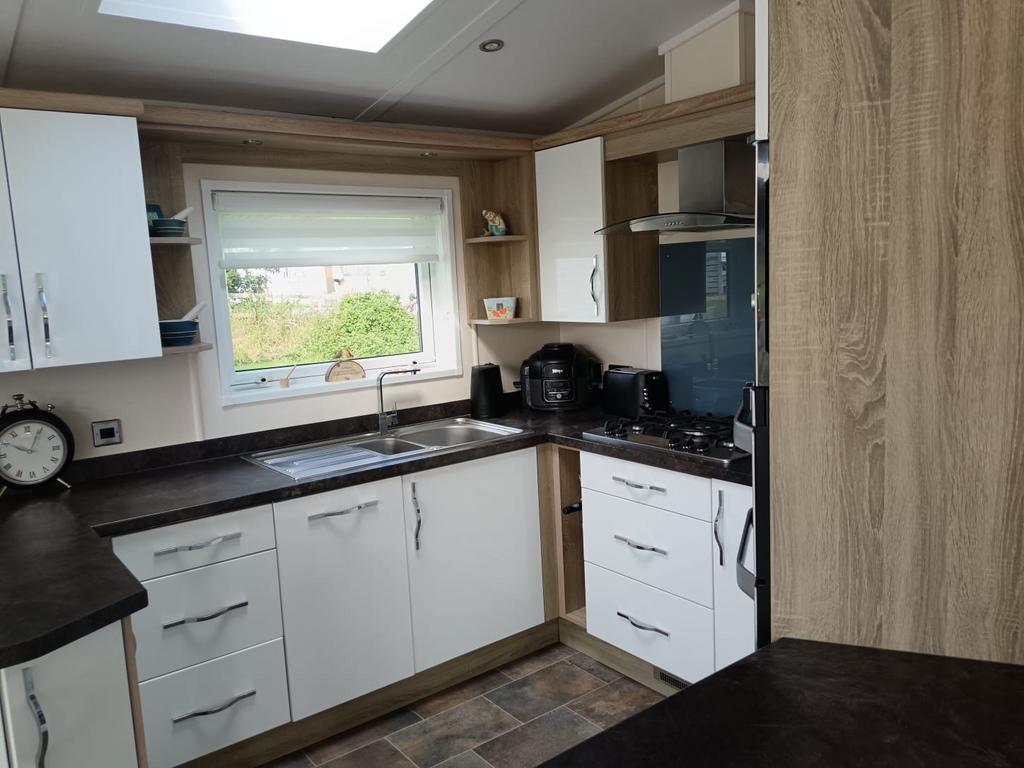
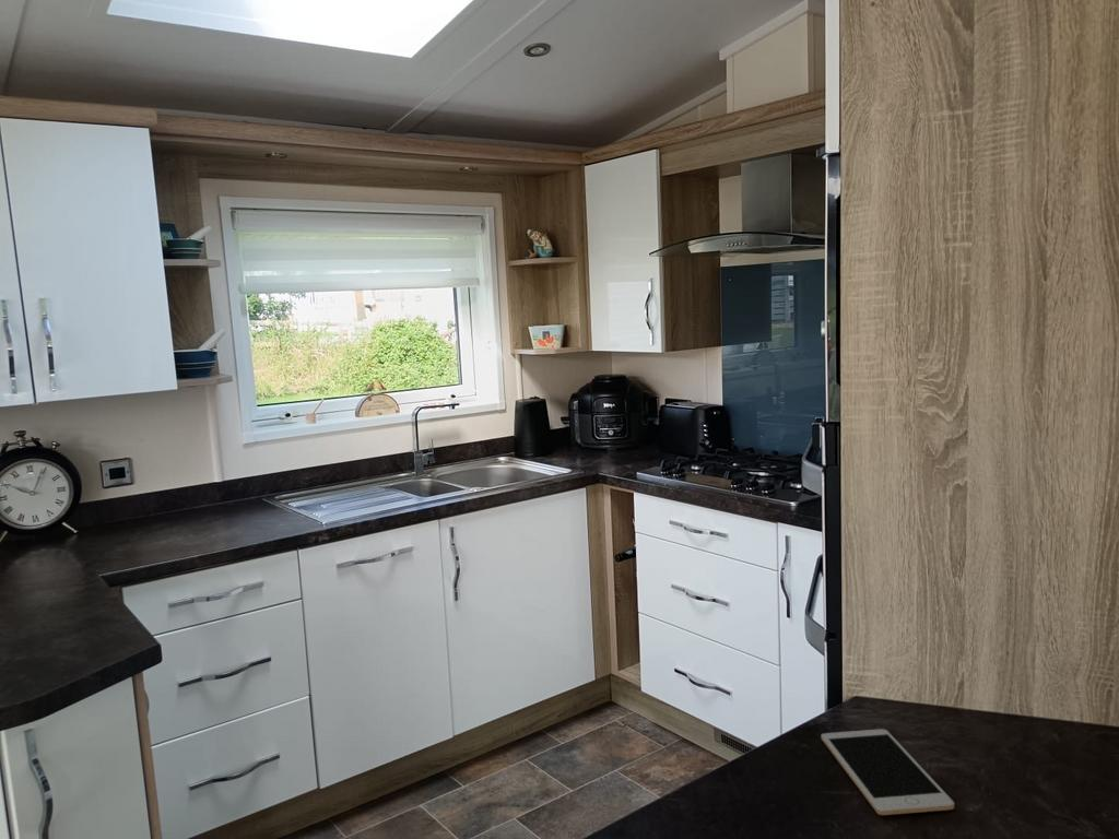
+ cell phone (882, 768)
